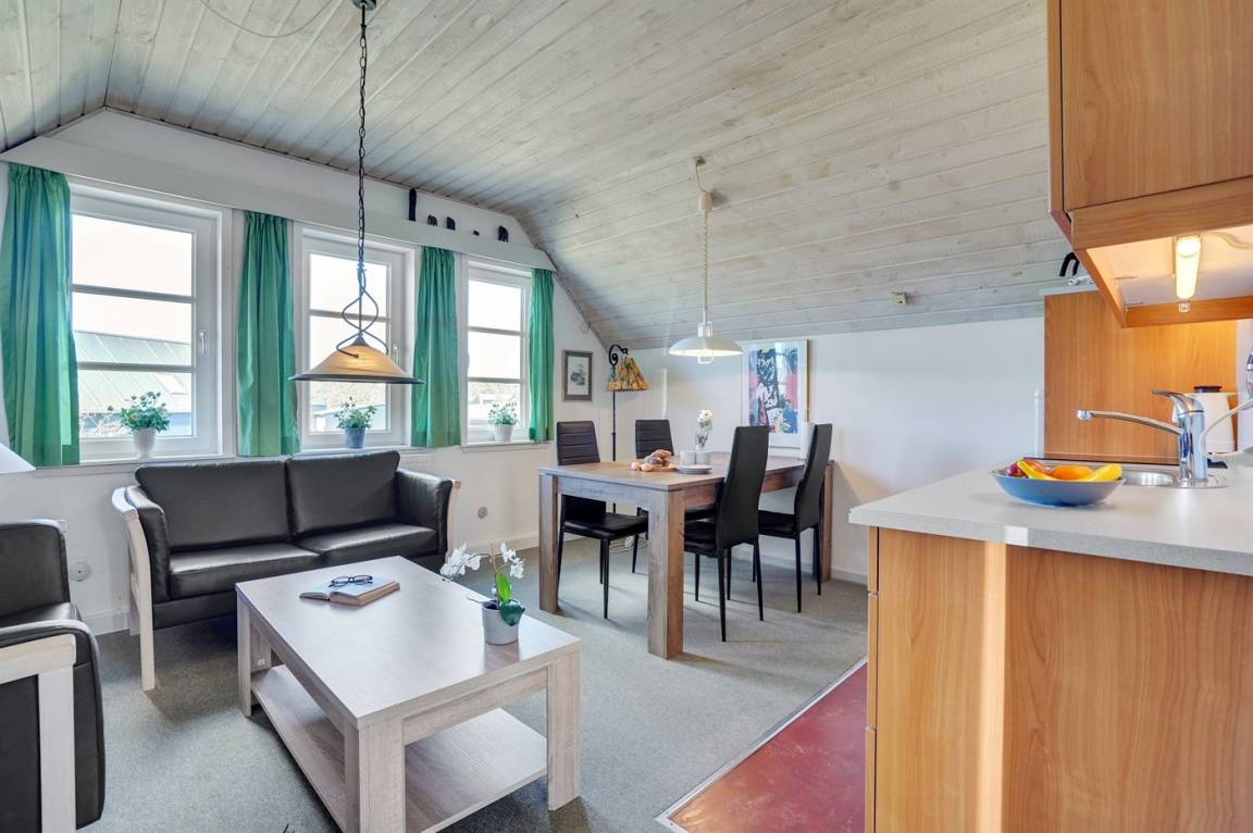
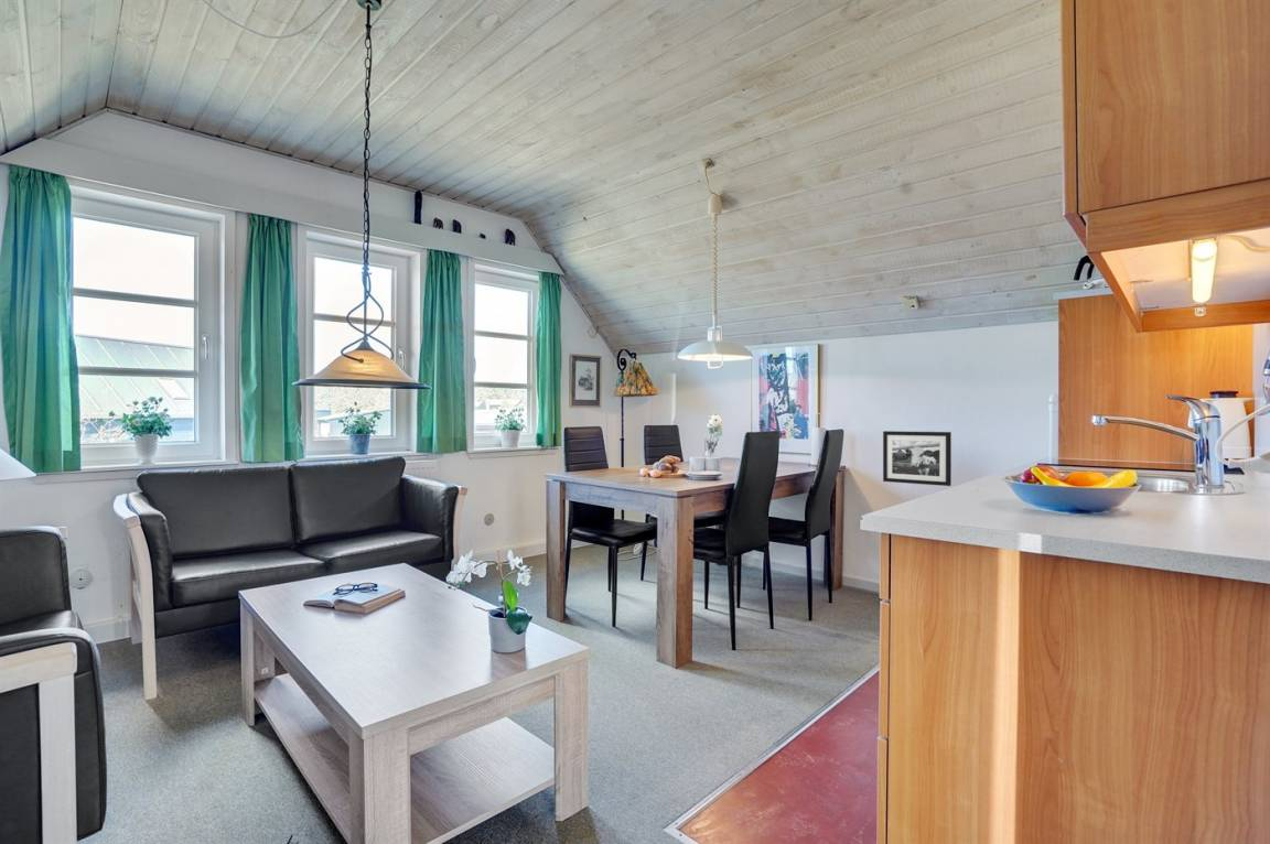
+ picture frame (915, 457)
